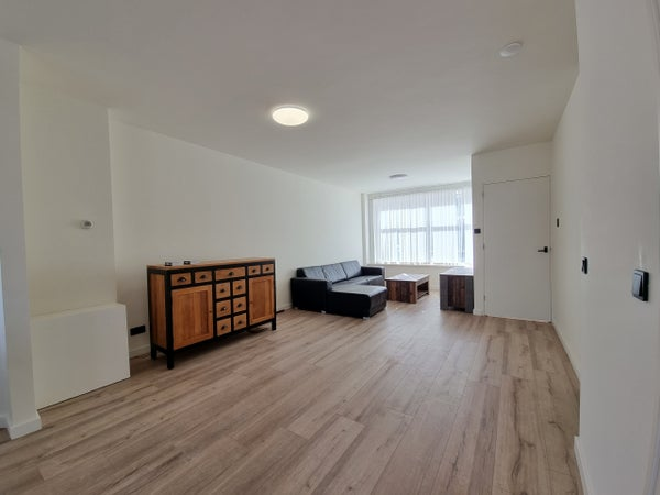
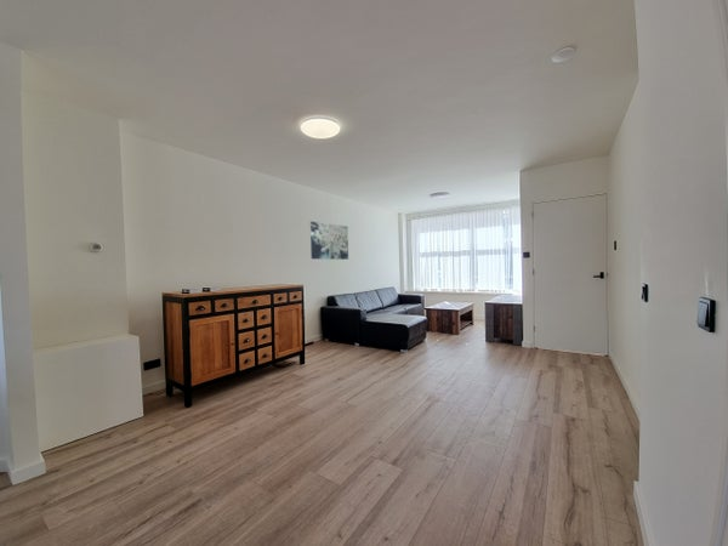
+ wall art (330, 241)
